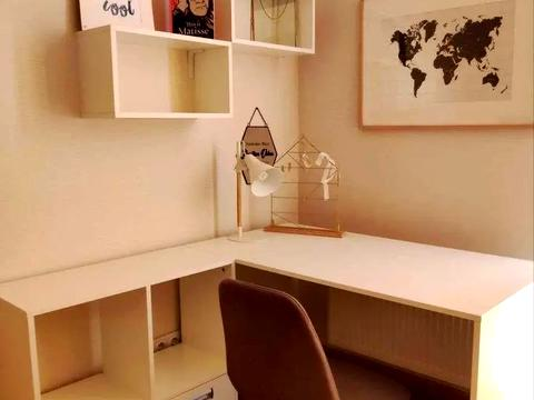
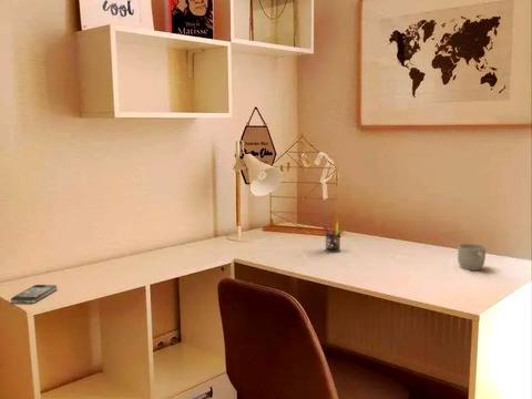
+ smartphone (34, 294)
+ mug (472, 257)
+ pen holder (334, 236)
